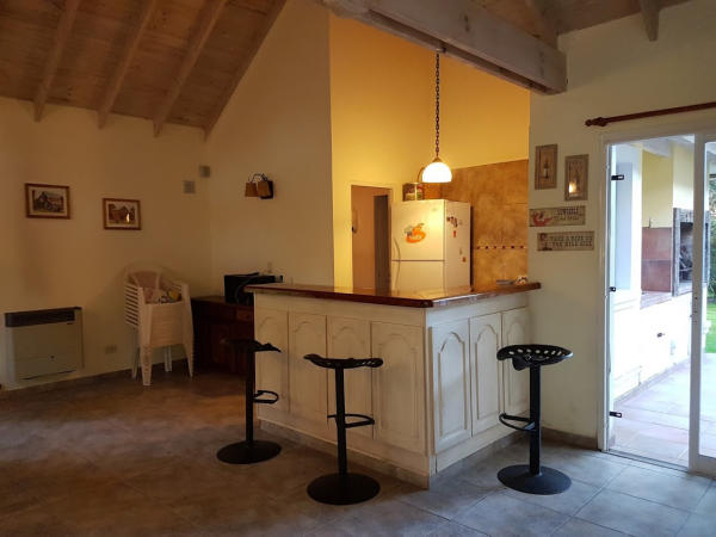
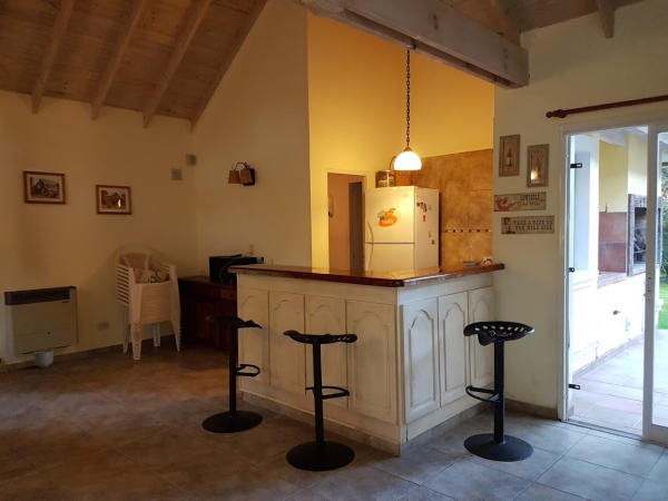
+ planter (43, 358)
